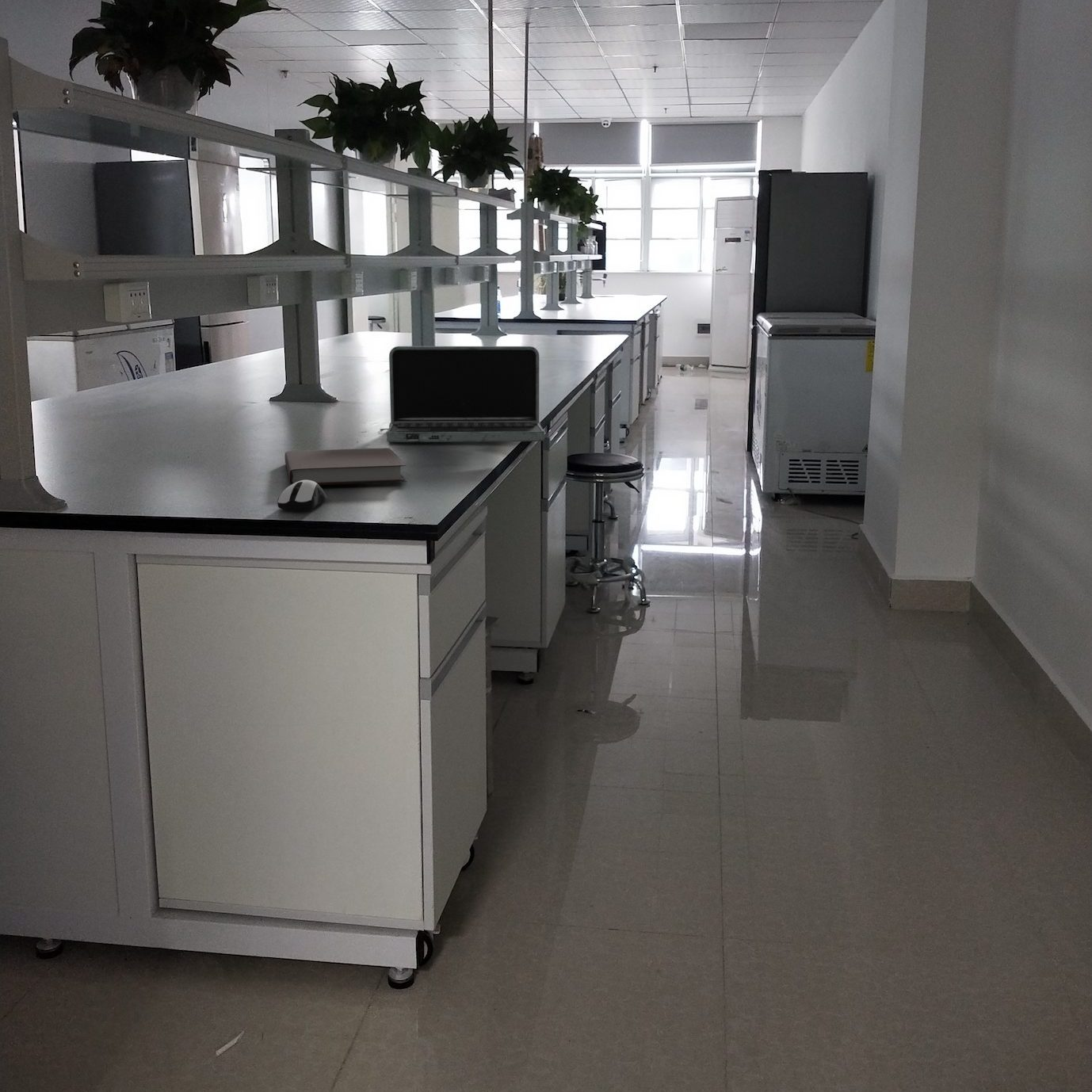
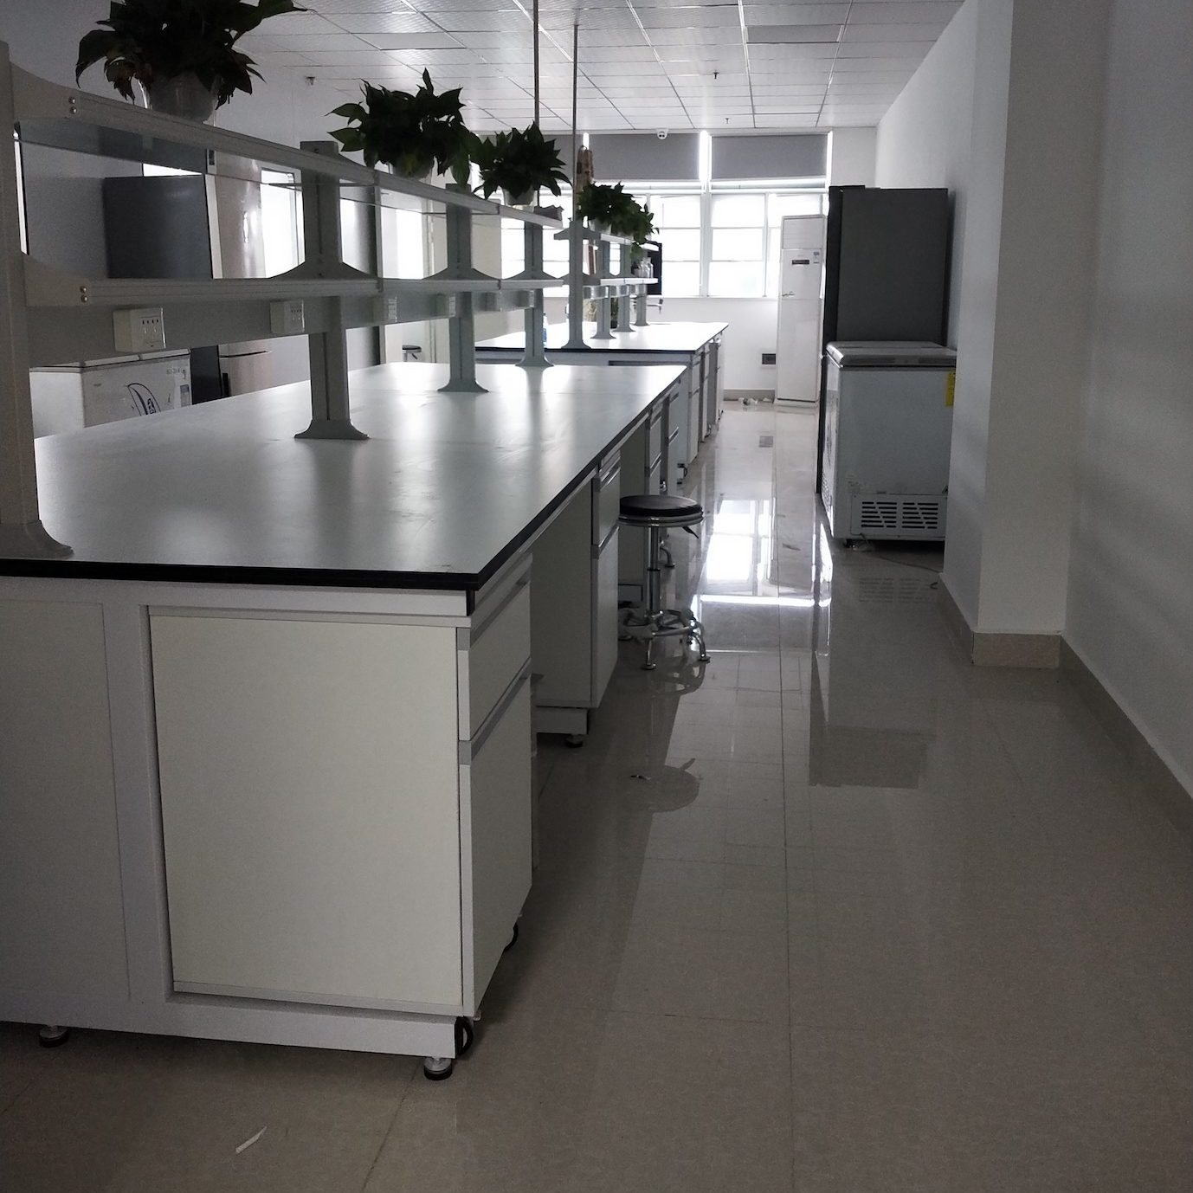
- computer mouse (303, 493)
- laptop (460, 391)
- notebook (343, 465)
